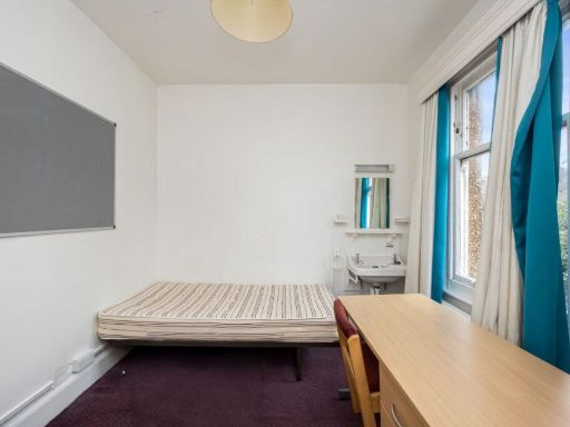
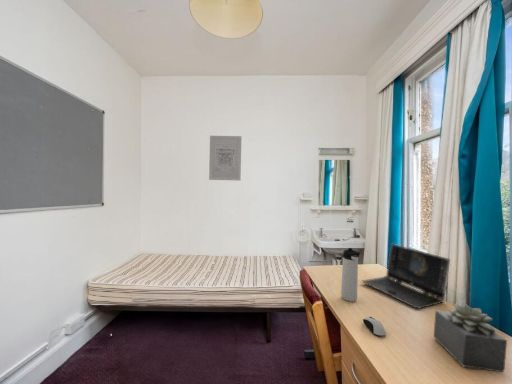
+ laptop computer (402, 272)
+ thermos bottle (351, 275)
+ wall art (225, 158)
+ succulent plant (466, 329)
+ computer mouse (374, 324)
